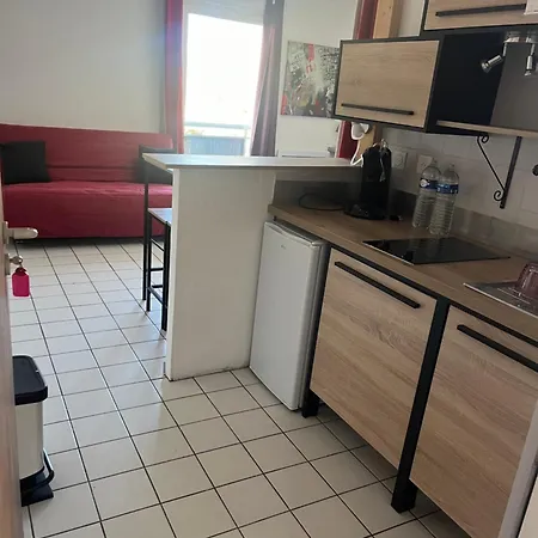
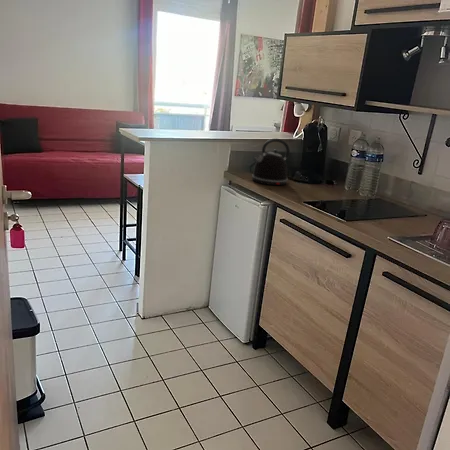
+ kettle (272, 160)
